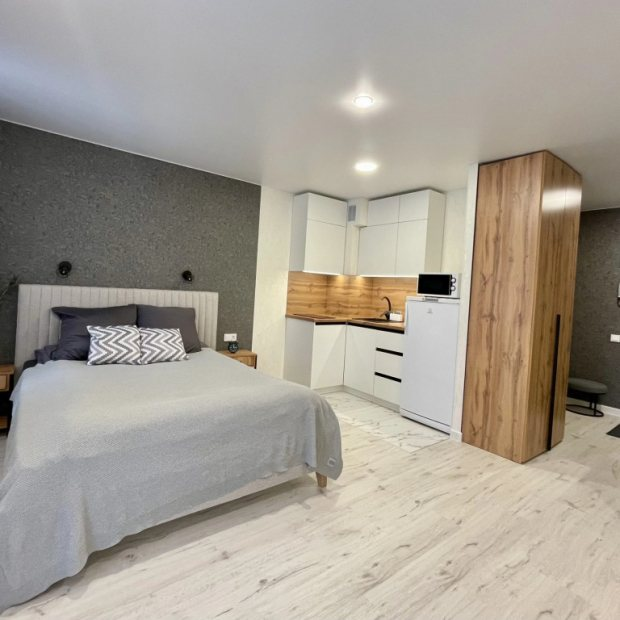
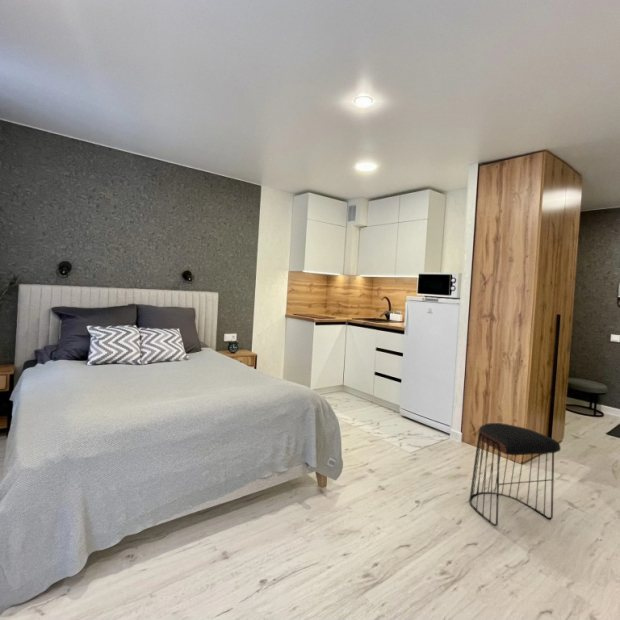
+ stool (505, 470)
